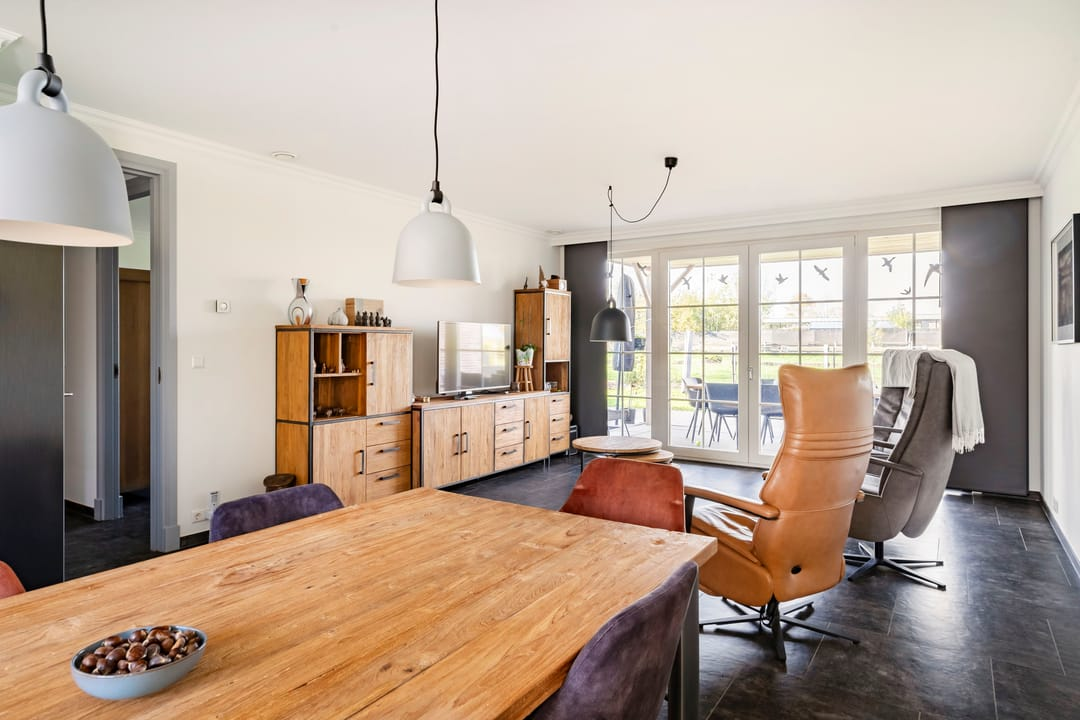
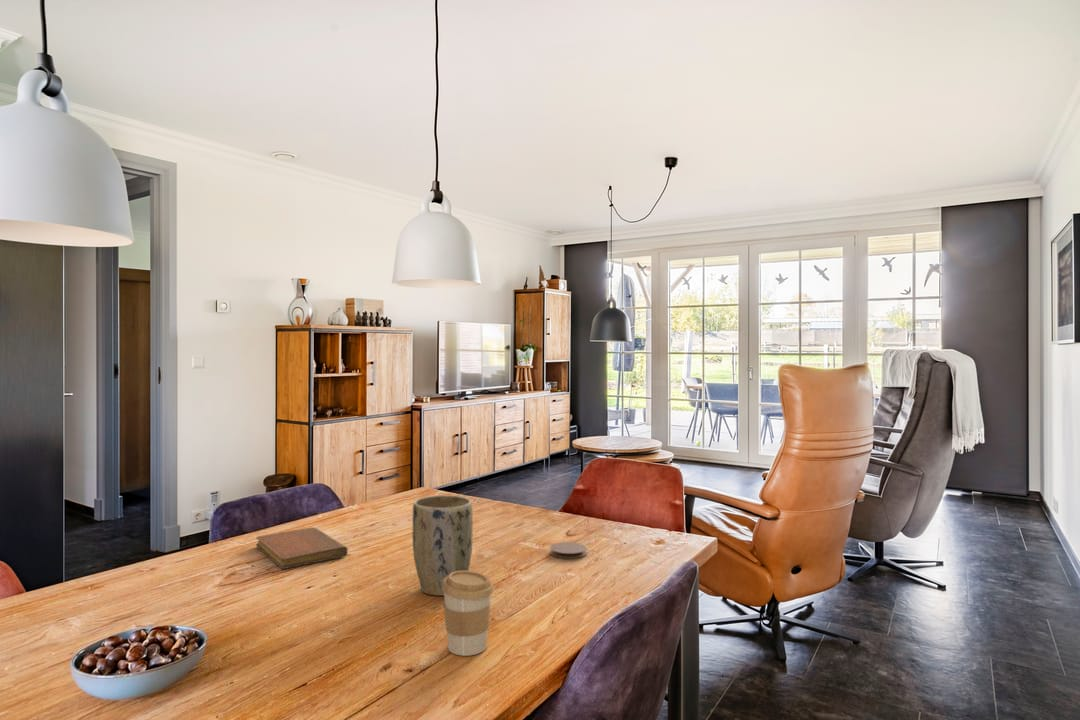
+ coaster (568, 550)
+ coffee cup (467, 610)
+ plant pot (442, 544)
+ notebook (300, 545)
